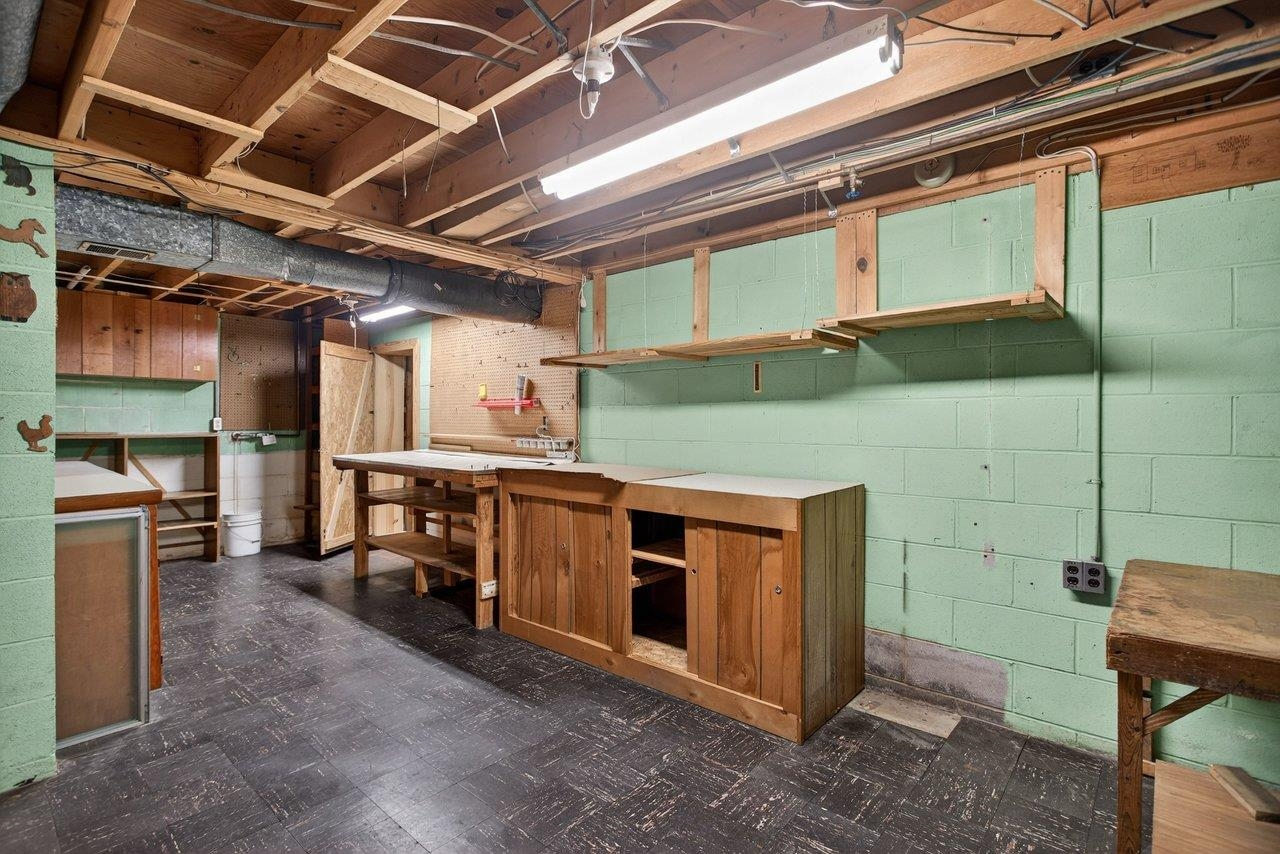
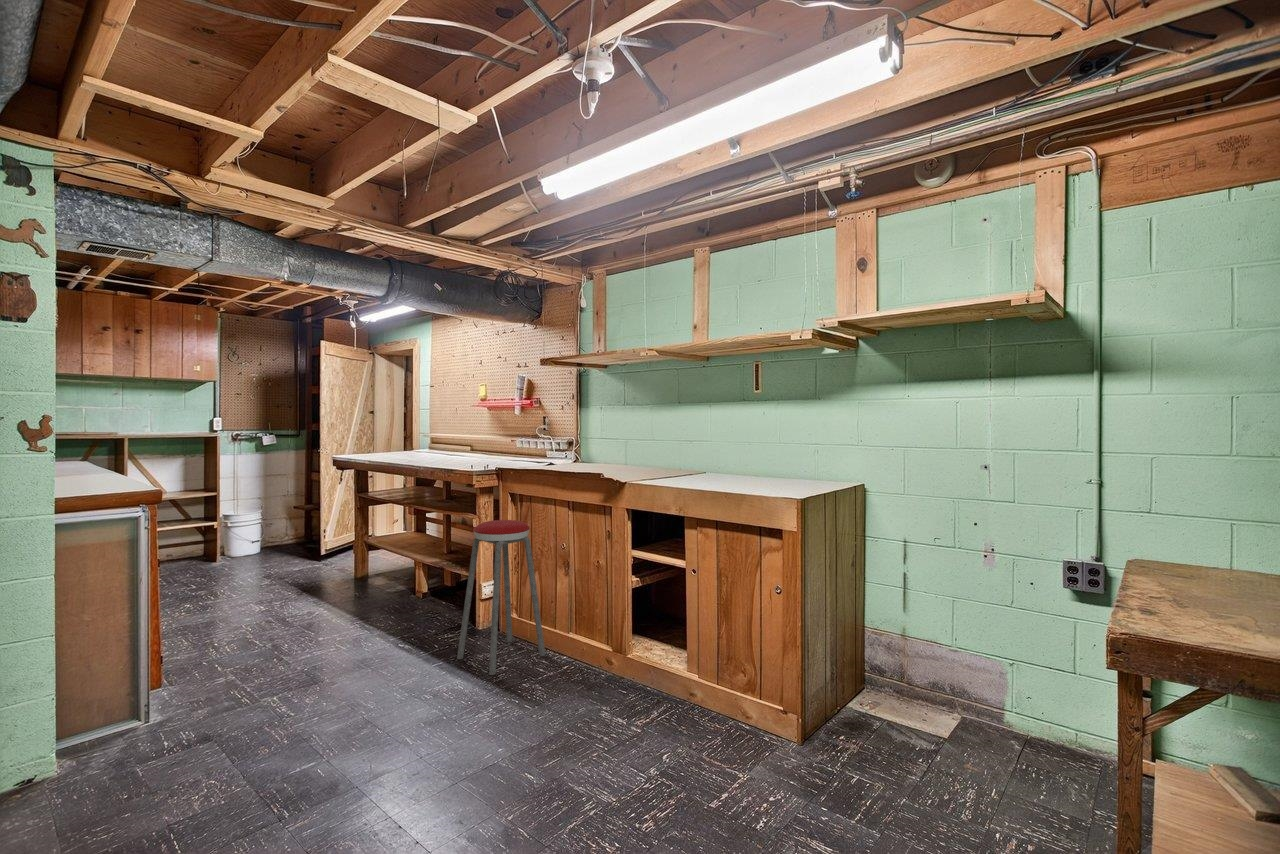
+ music stool (499, 588)
